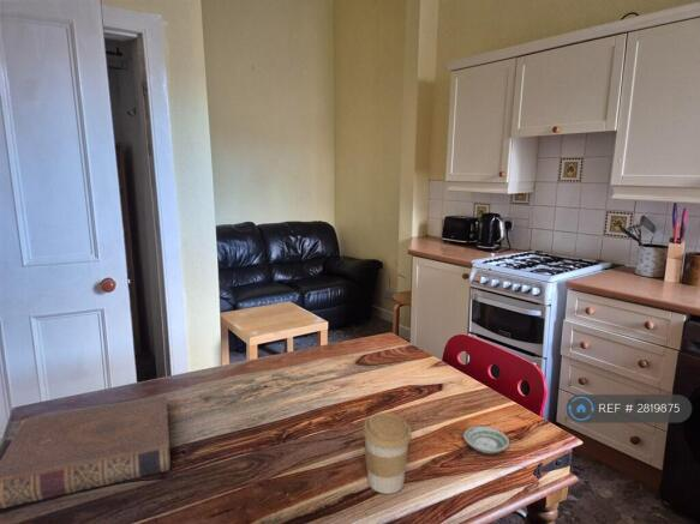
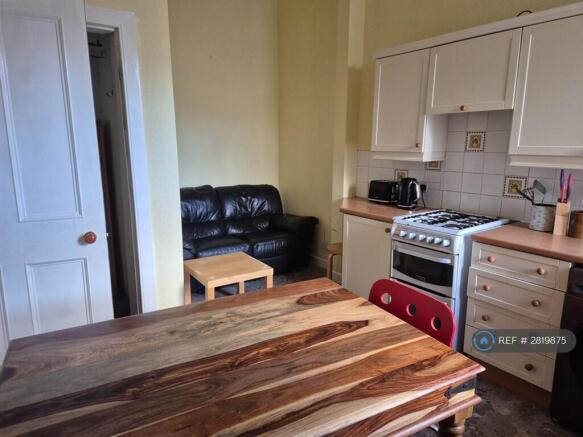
- saucer (485, 441)
- book (92, 444)
- coffee cup (385, 451)
